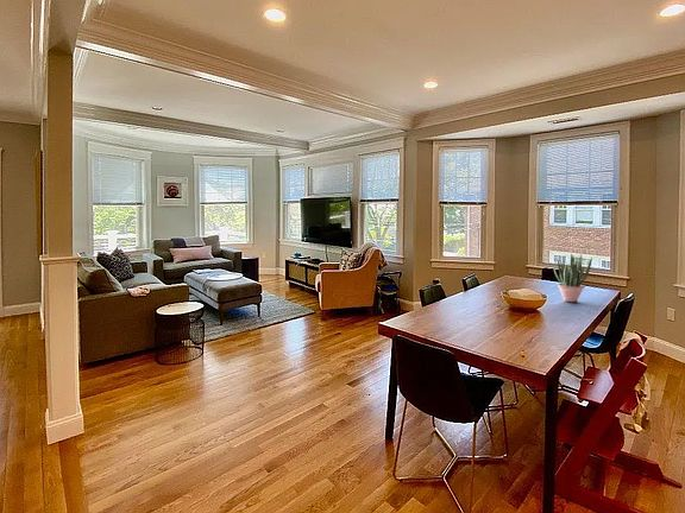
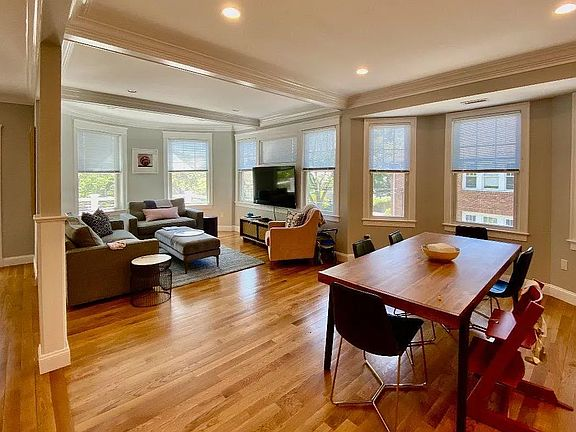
- potted plant (572, 277)
